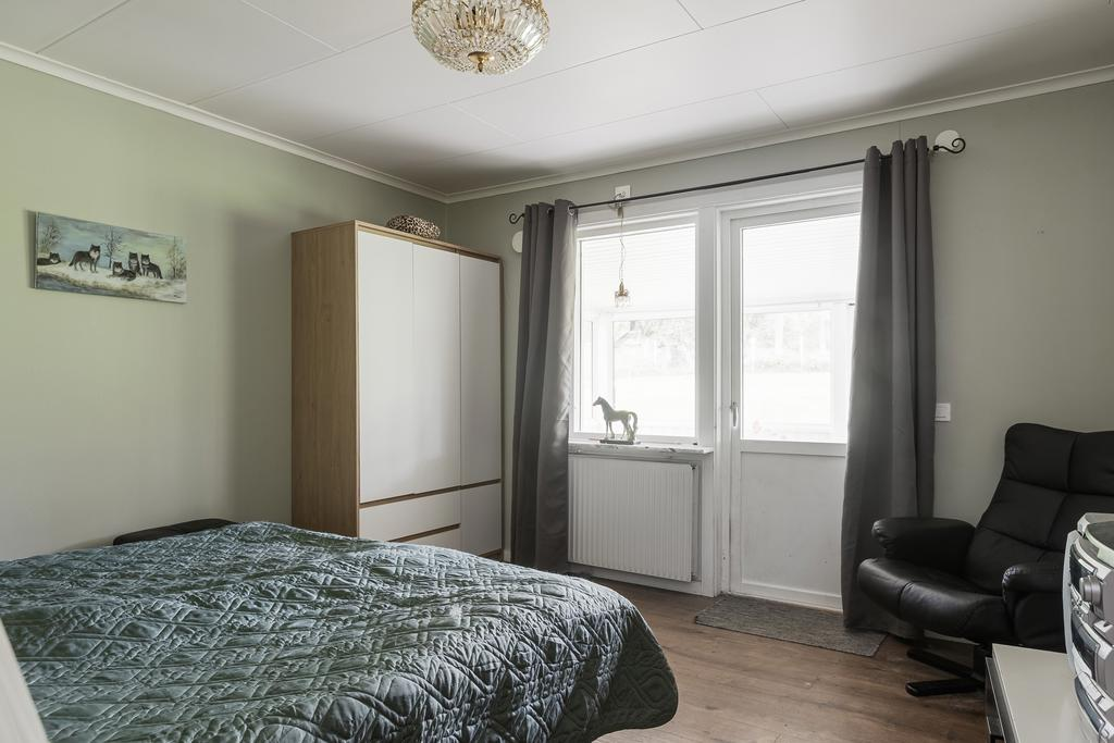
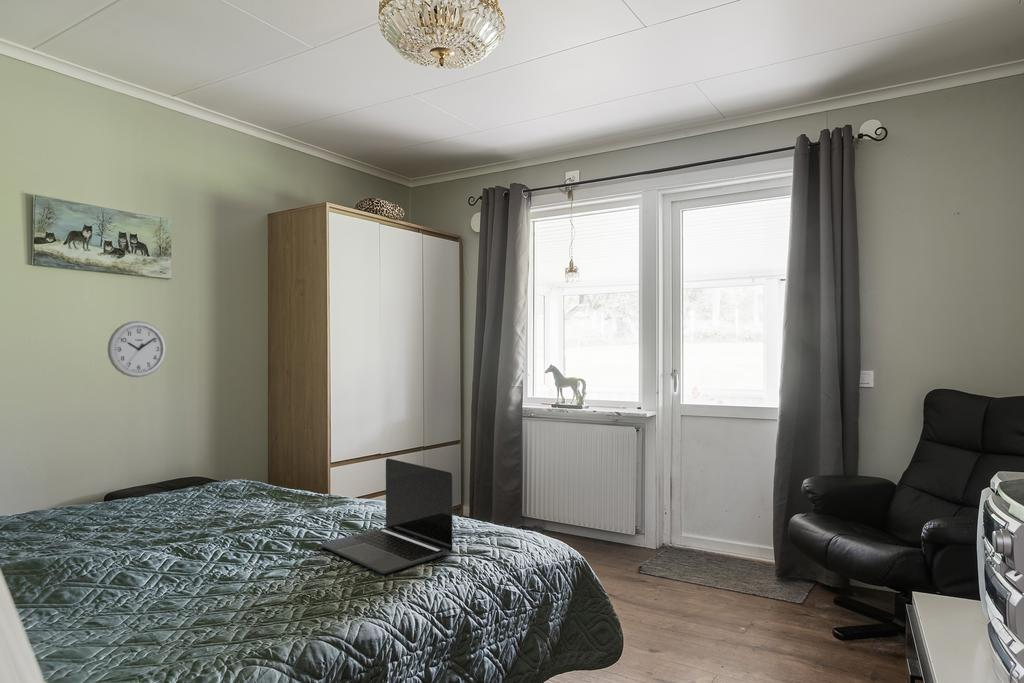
+ wall clock (138, 349)
+ laptop (386, 510)
